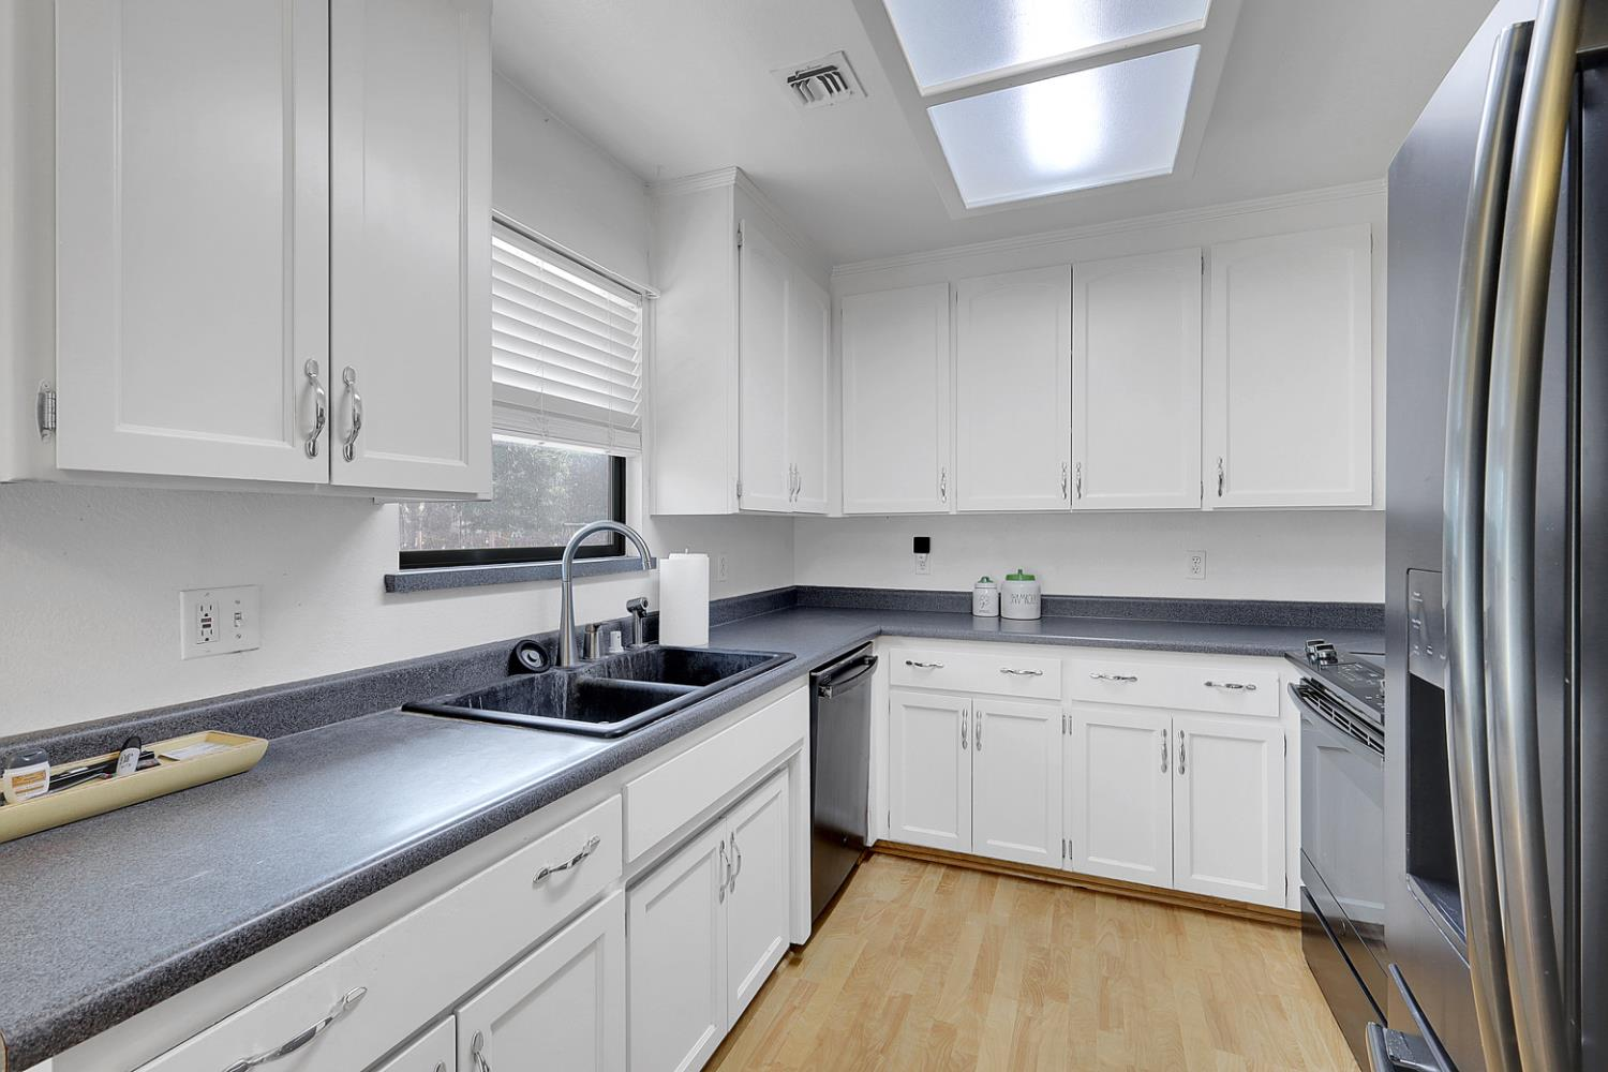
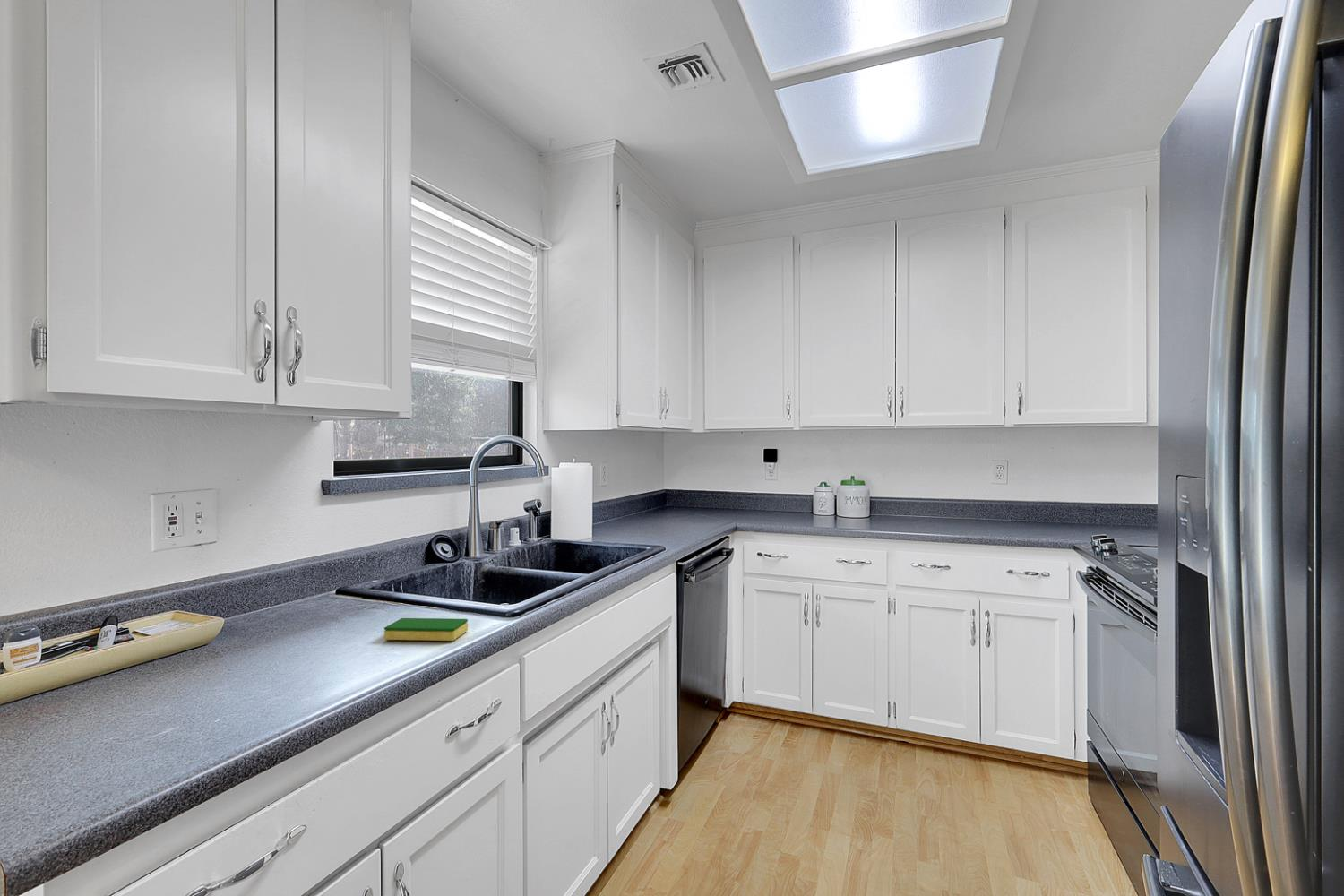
+ dish sponge (426, 629)
